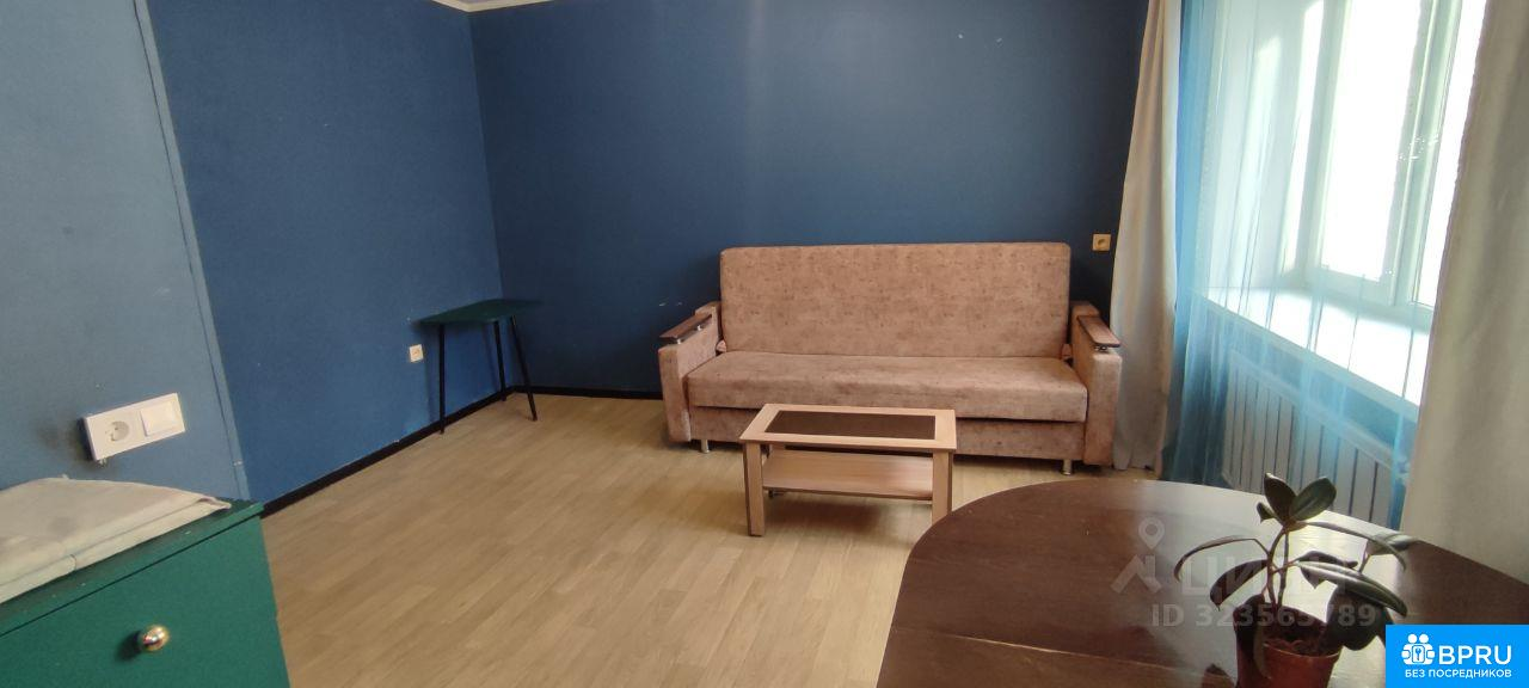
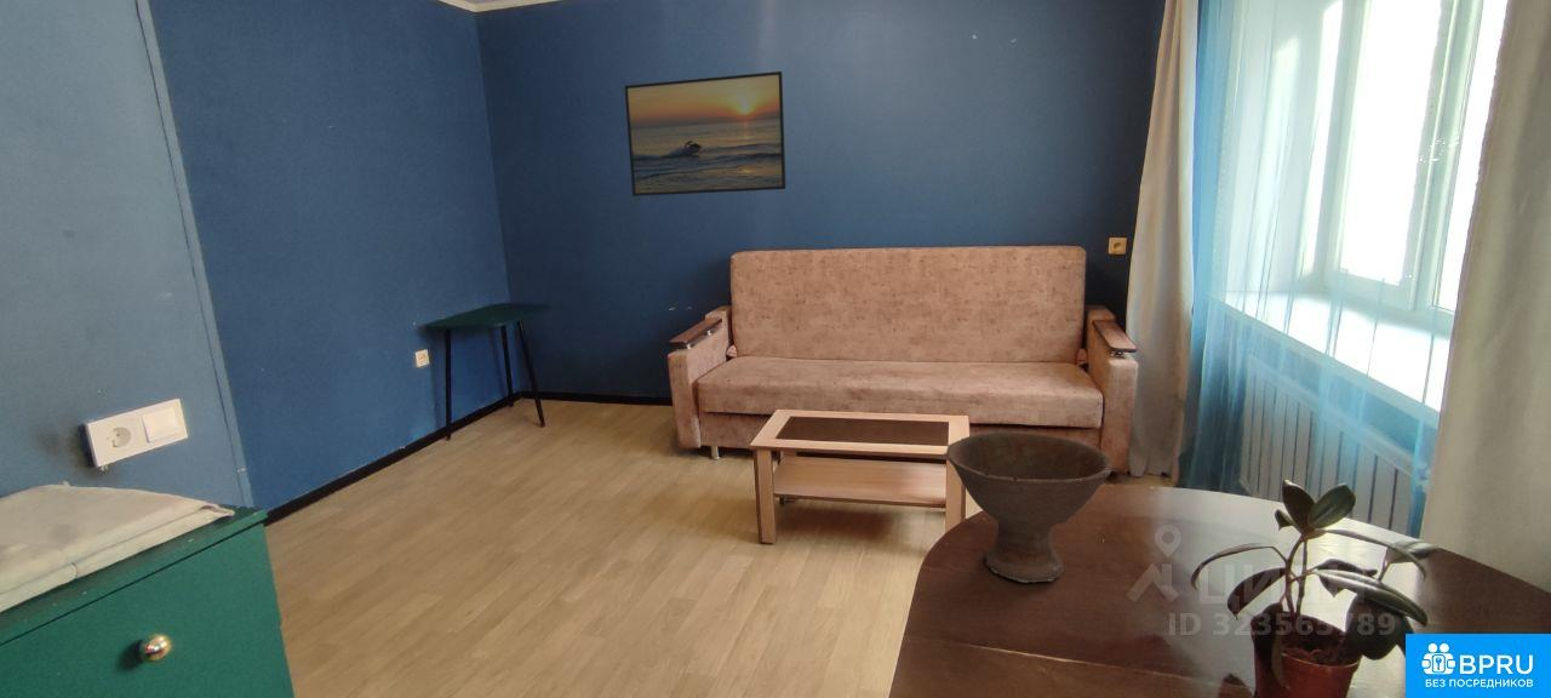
+ bowl (1020, 507)
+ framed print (704, 136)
